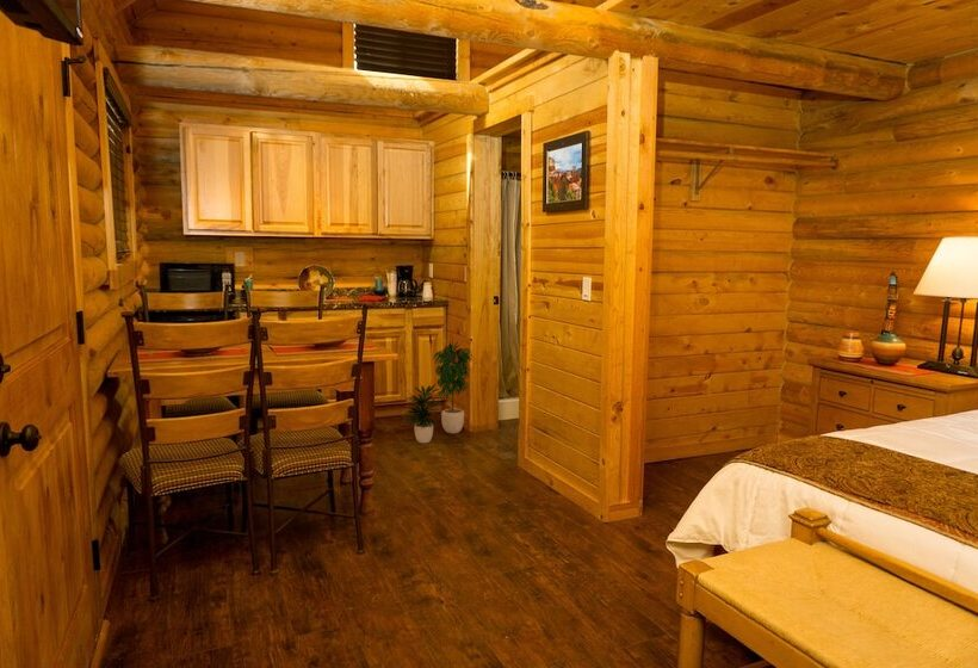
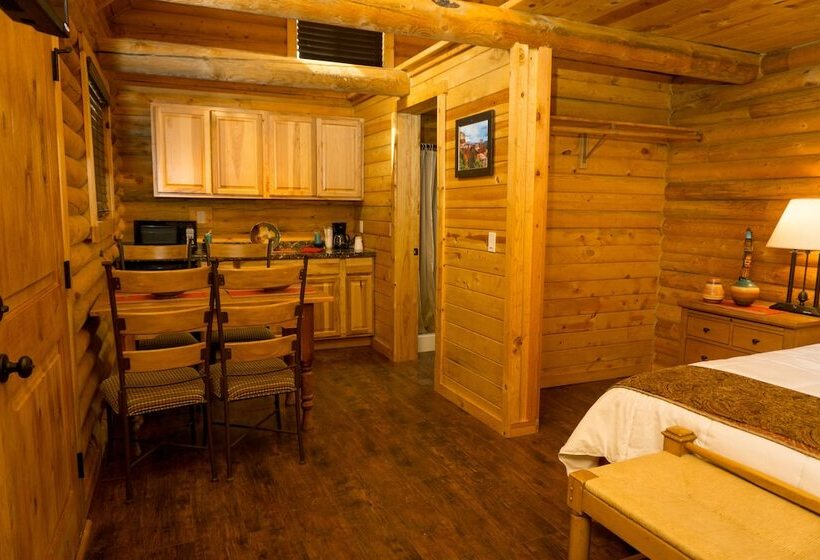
- potted plant (438, 389)
